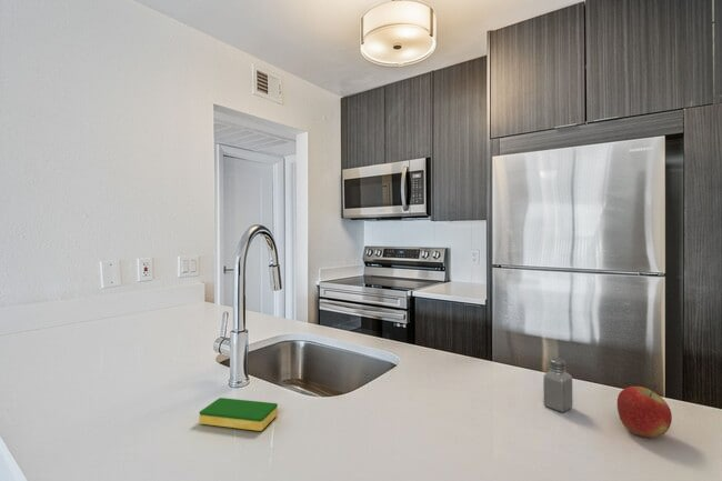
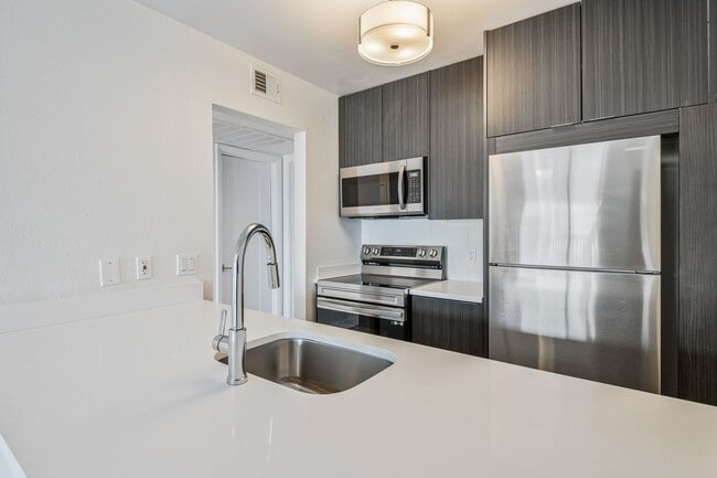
- dish sponge (239, 413)
- saltshaker (558, 382)
- apple (643, 408)
